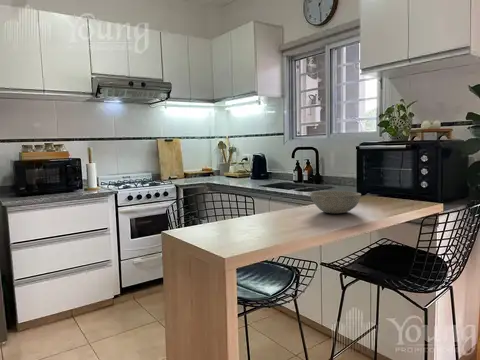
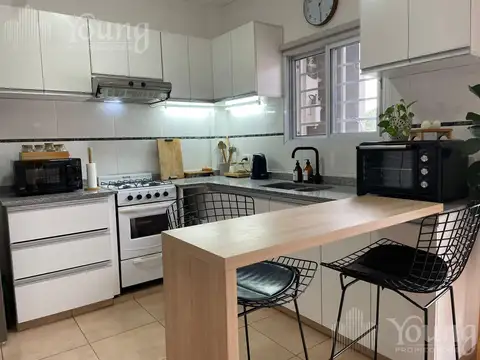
- bowl (335, 202)
